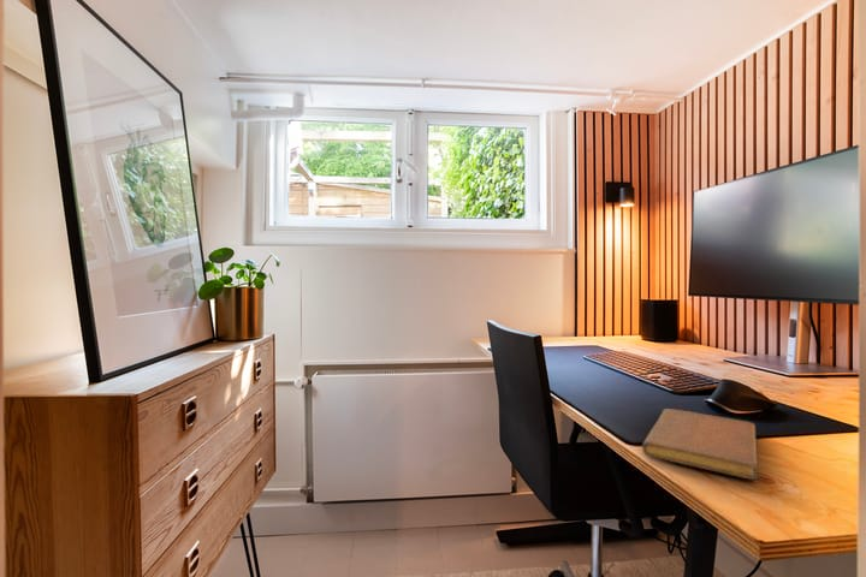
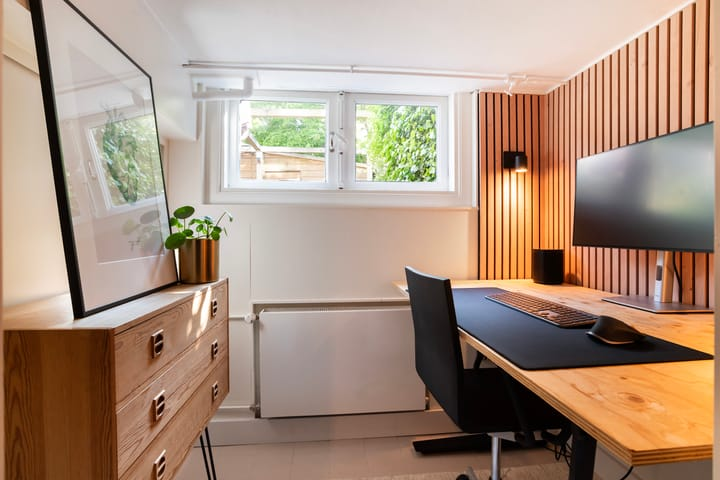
- notebook (701, 438)
